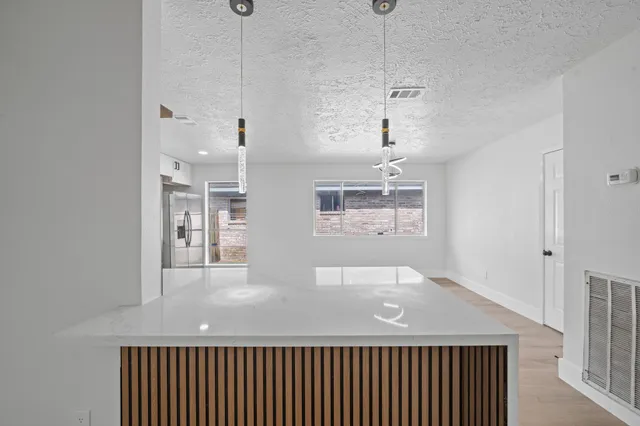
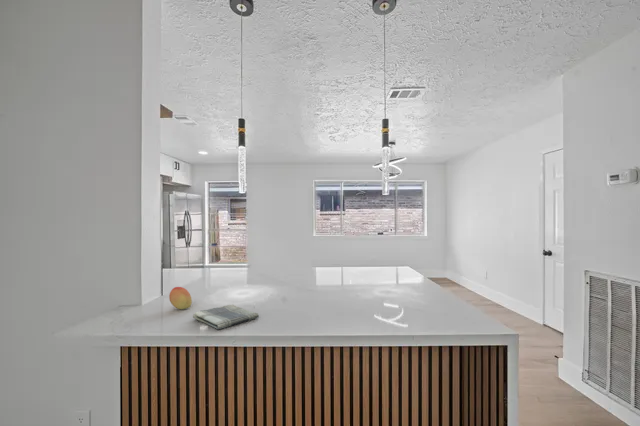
+ fruit (180, 297)
+ dish towel (225, 314)
